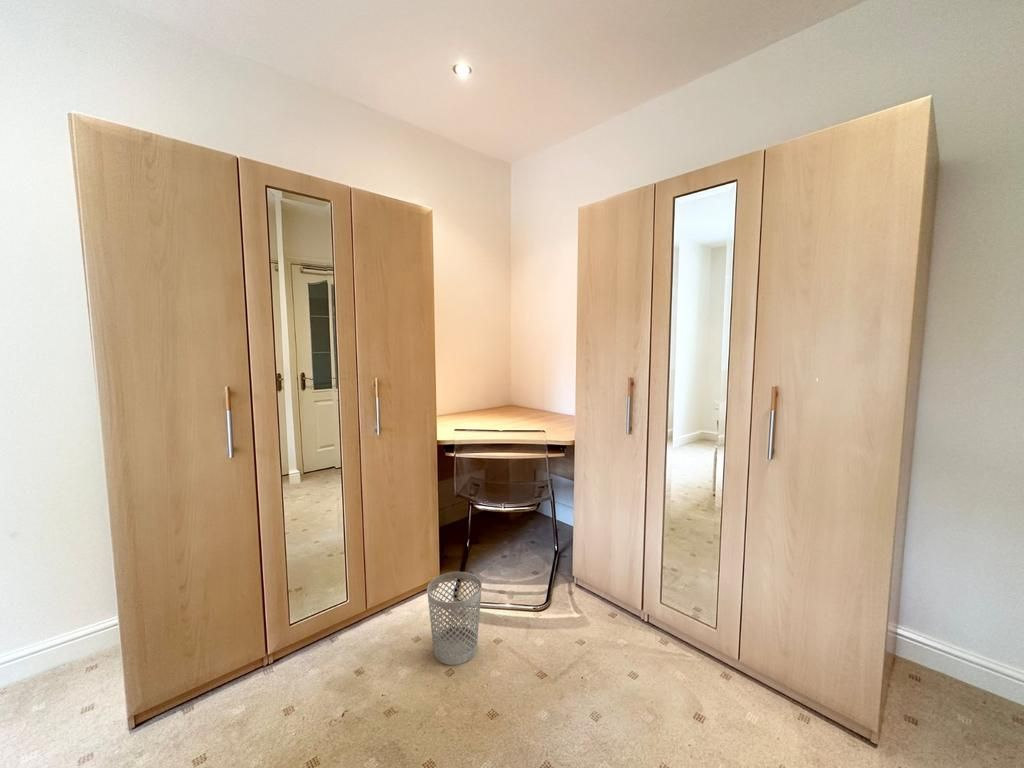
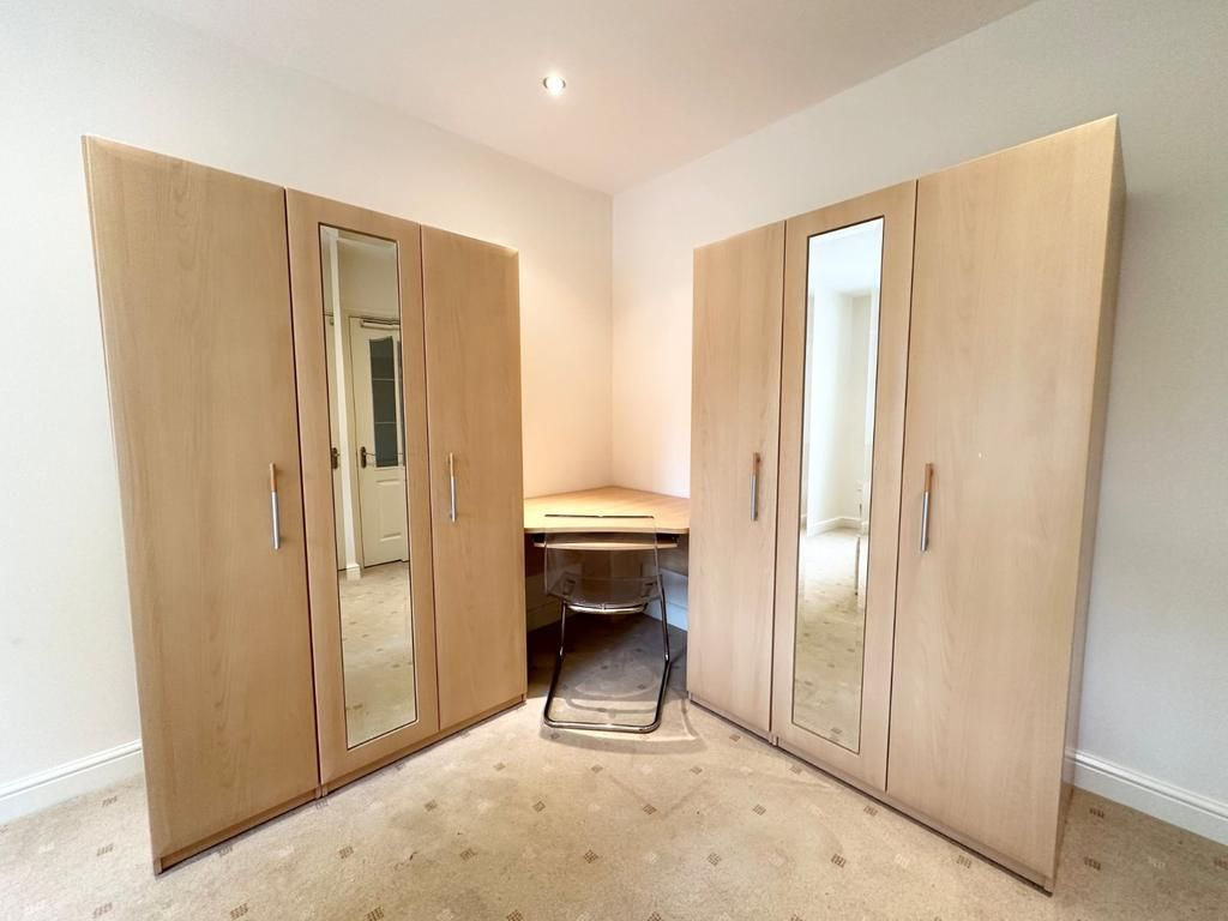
- wastebasket (455, 617)
